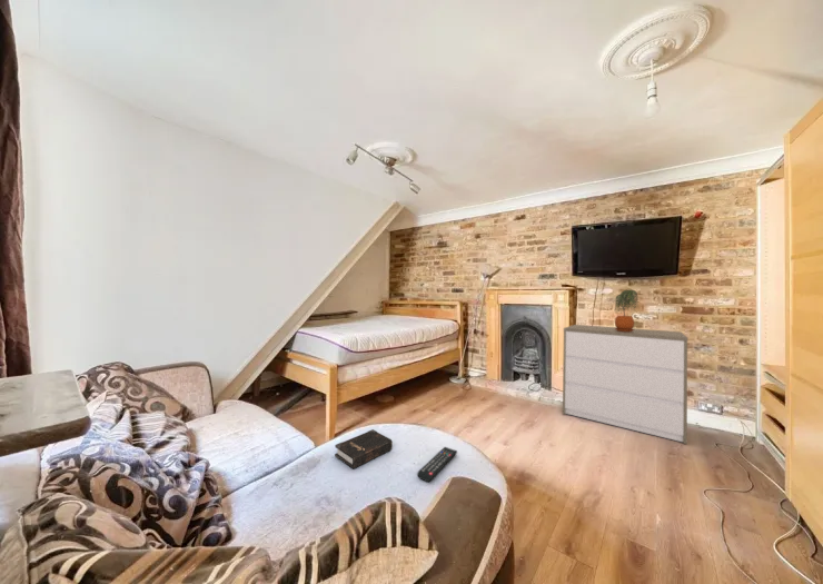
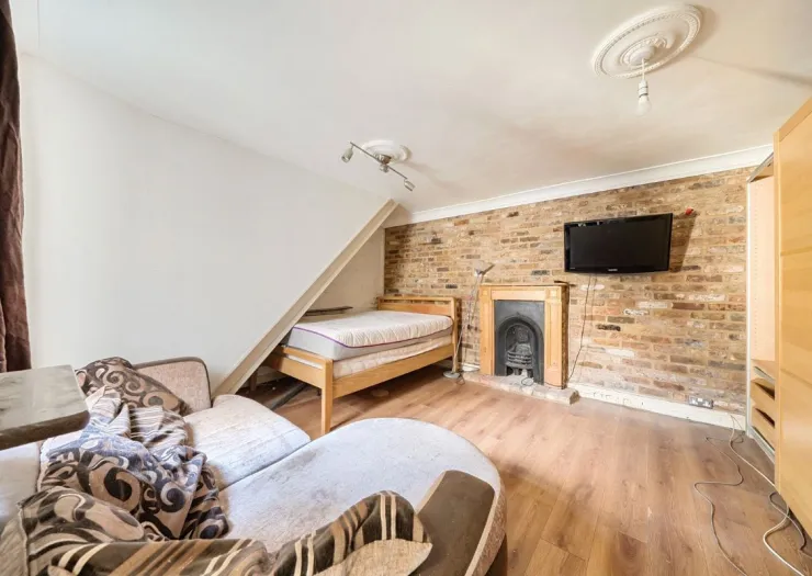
- potted plant (625, 310)
- dresser (621, 373)
- remote control (438, 463)
- hardback book (364, 447)
